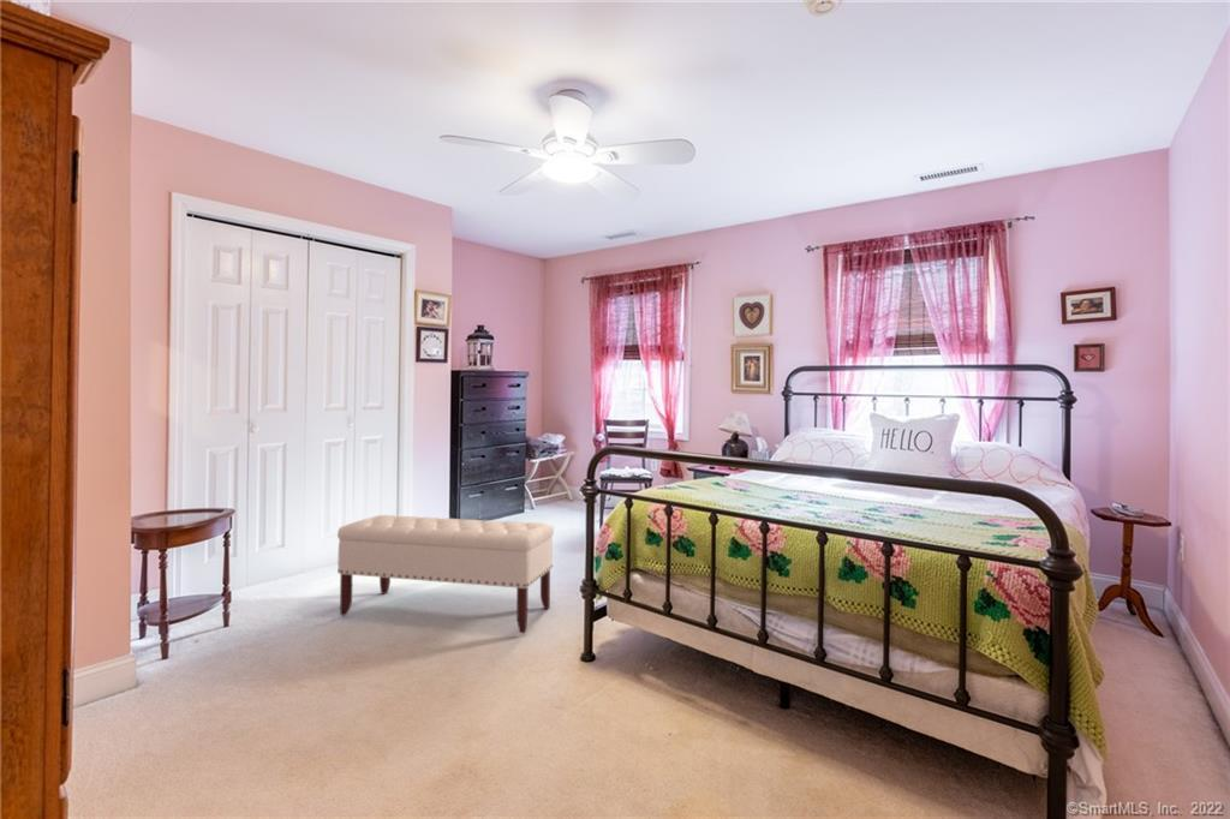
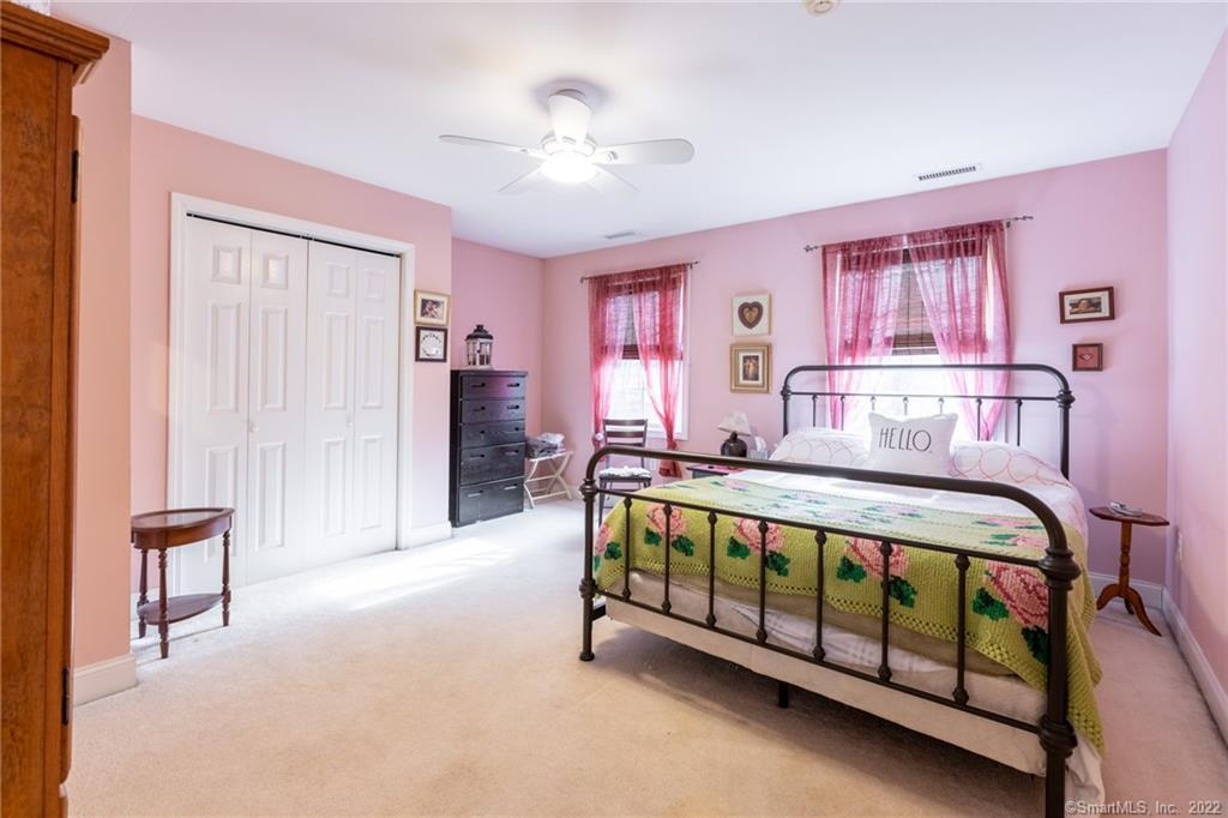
- bench (447, 567)
